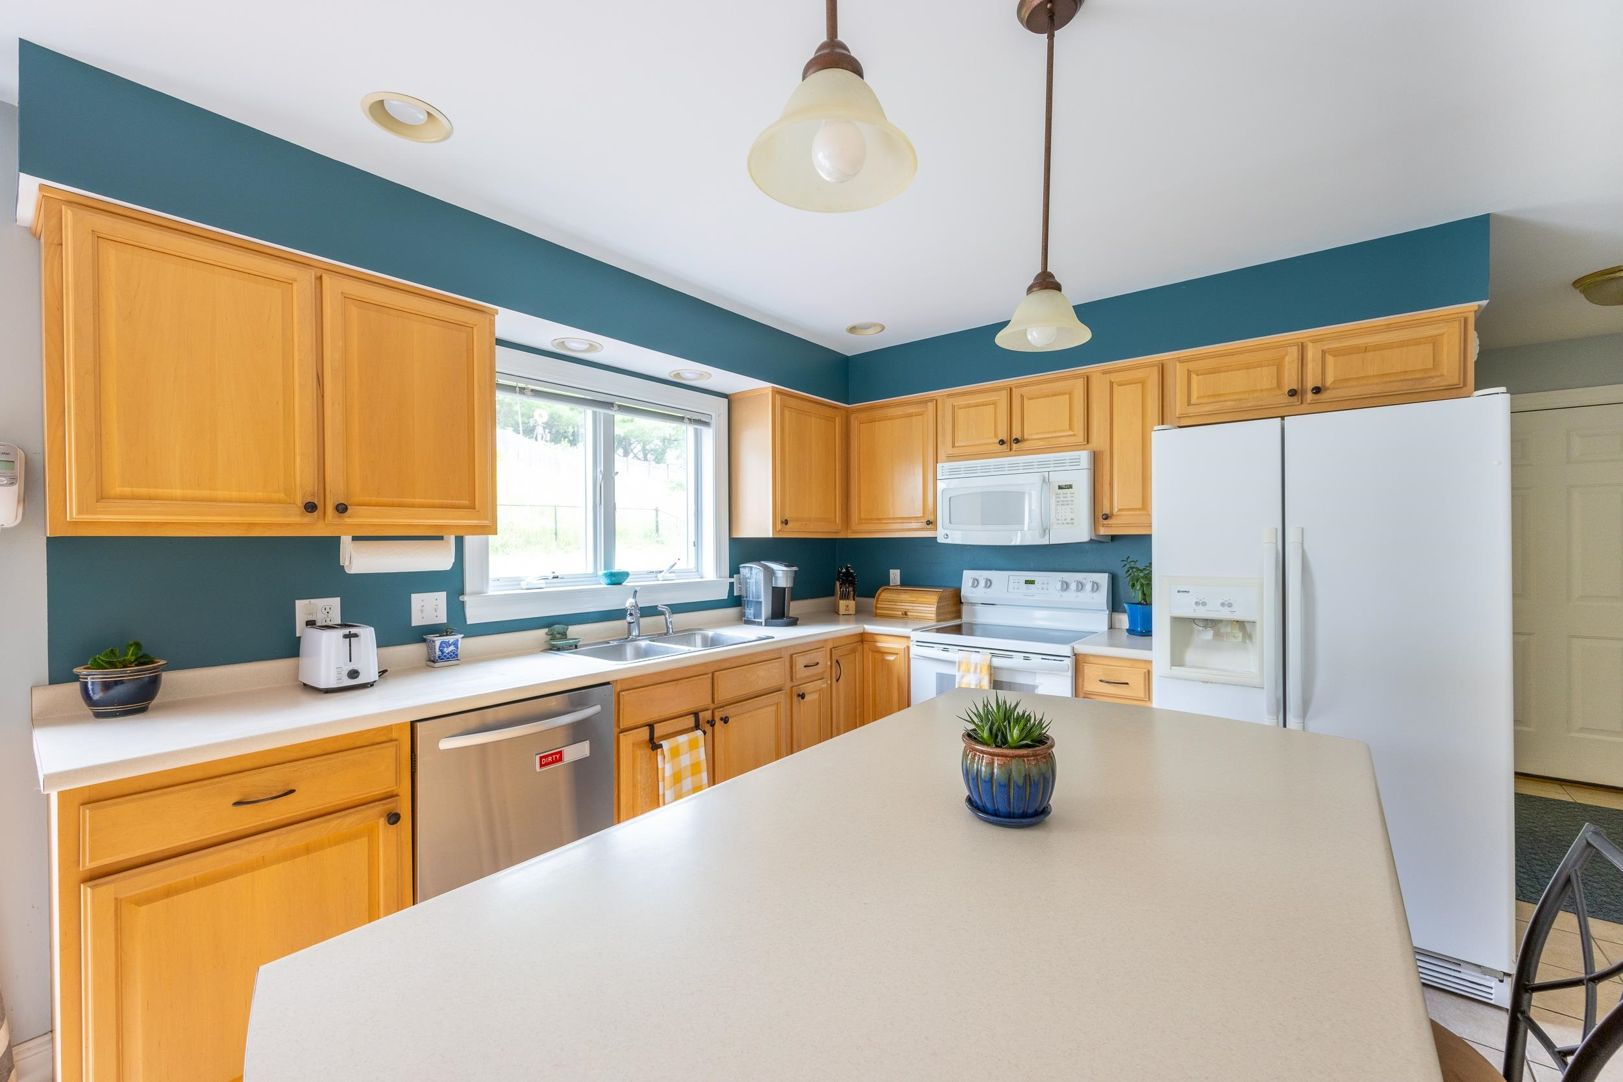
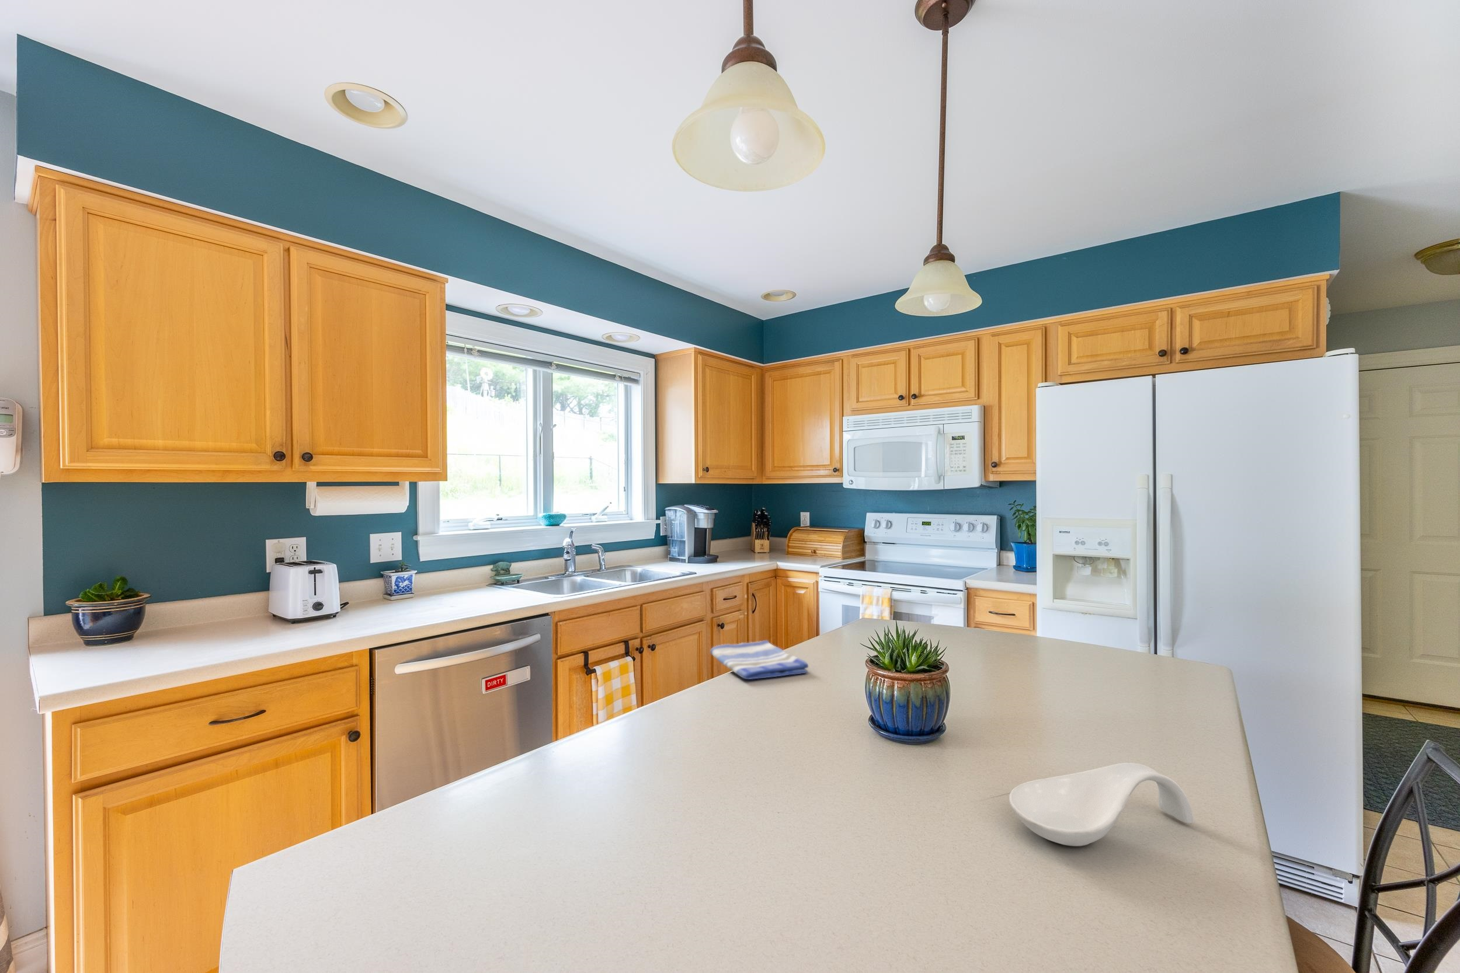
+ dish towel (757, 658)
+ spoon rest (1100, 799)
